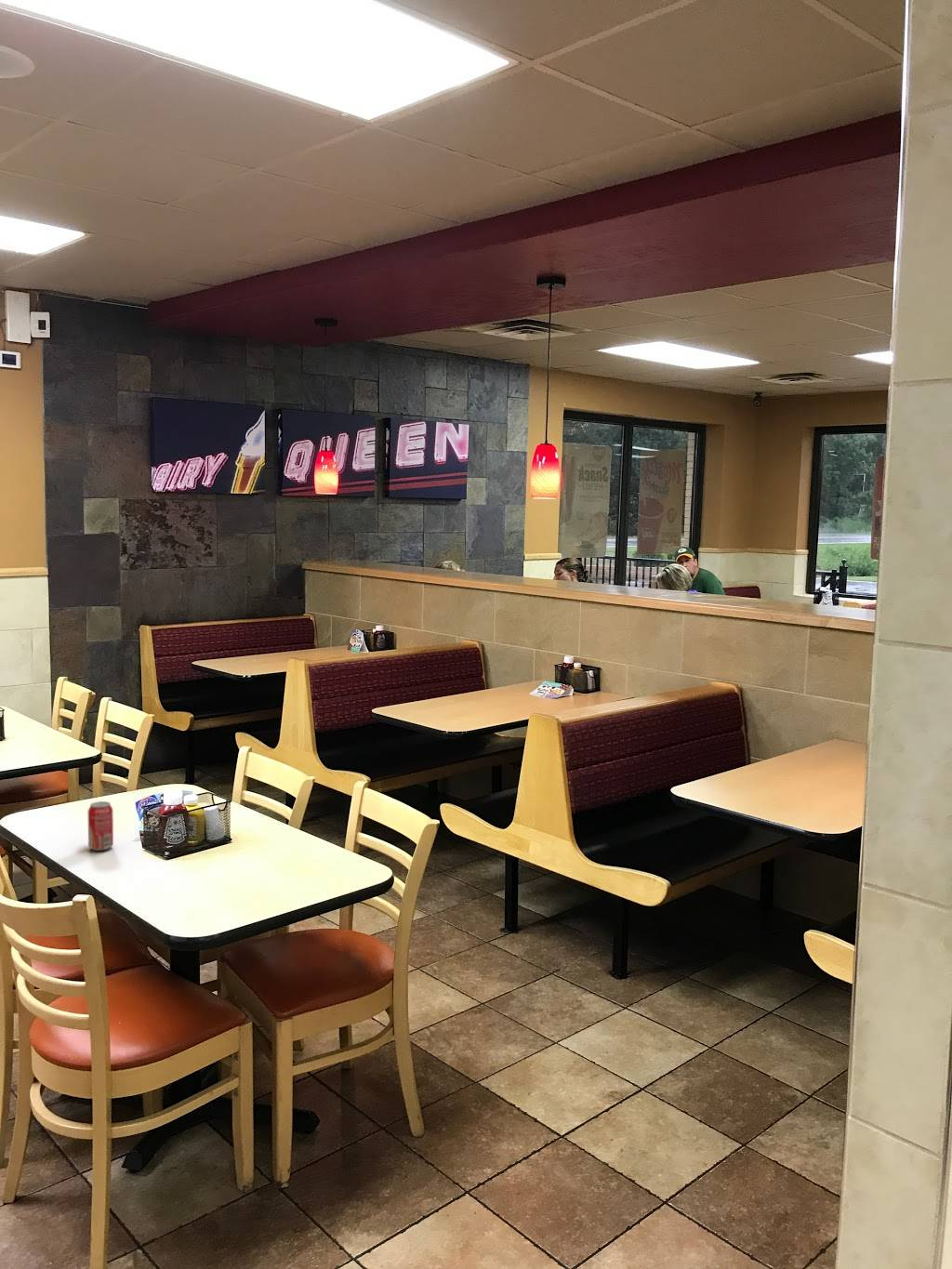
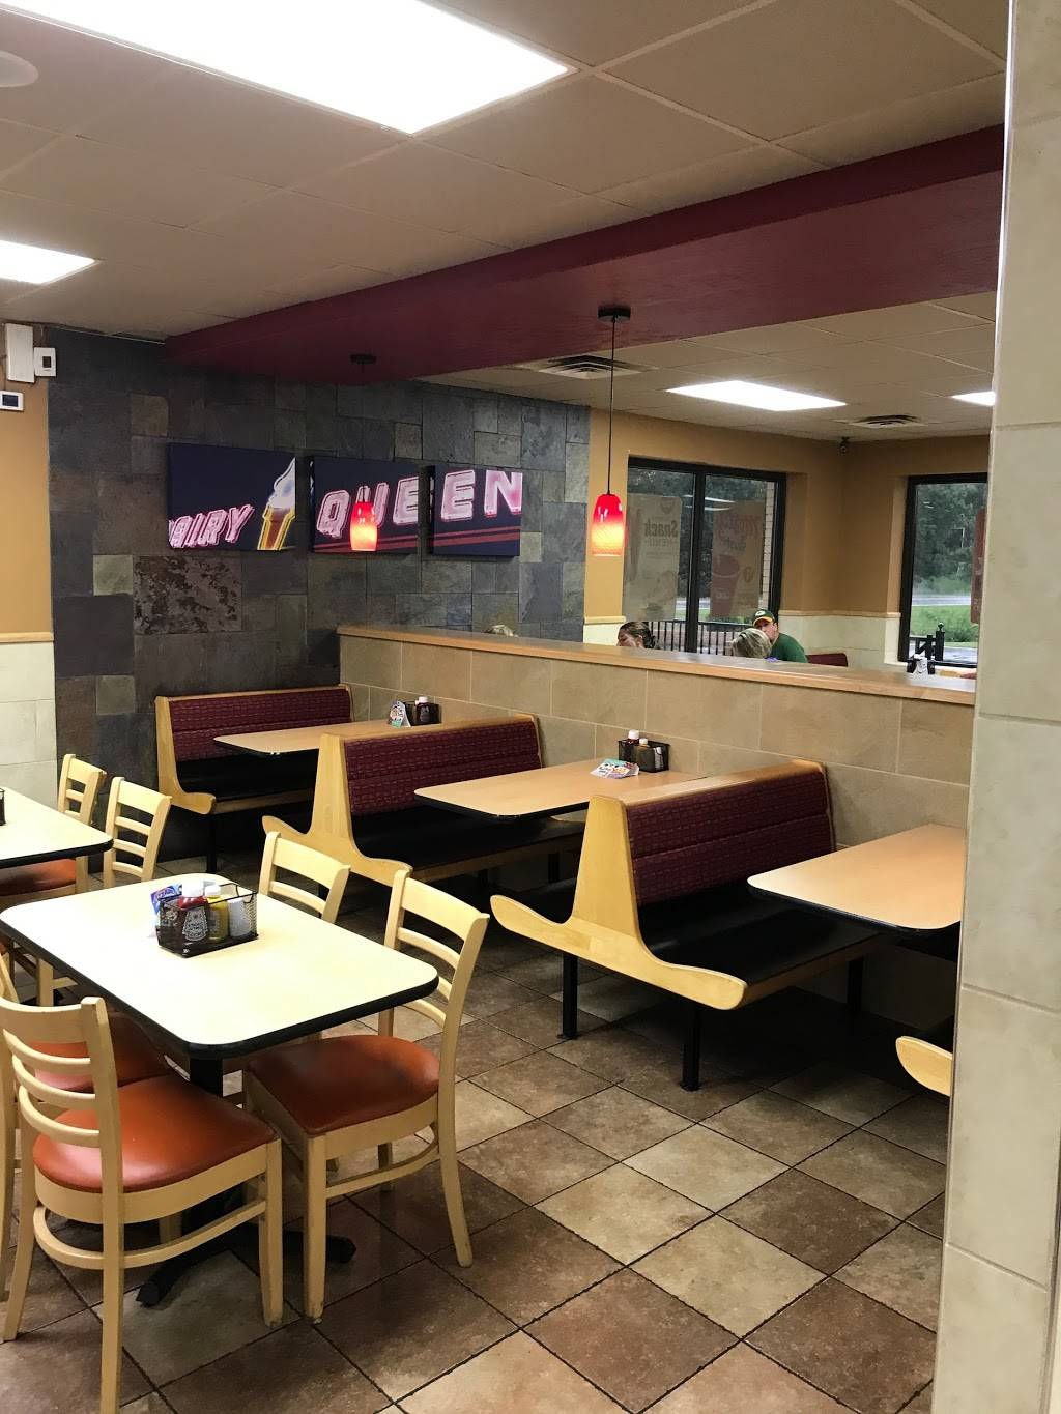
- beverage can (100, 826)
